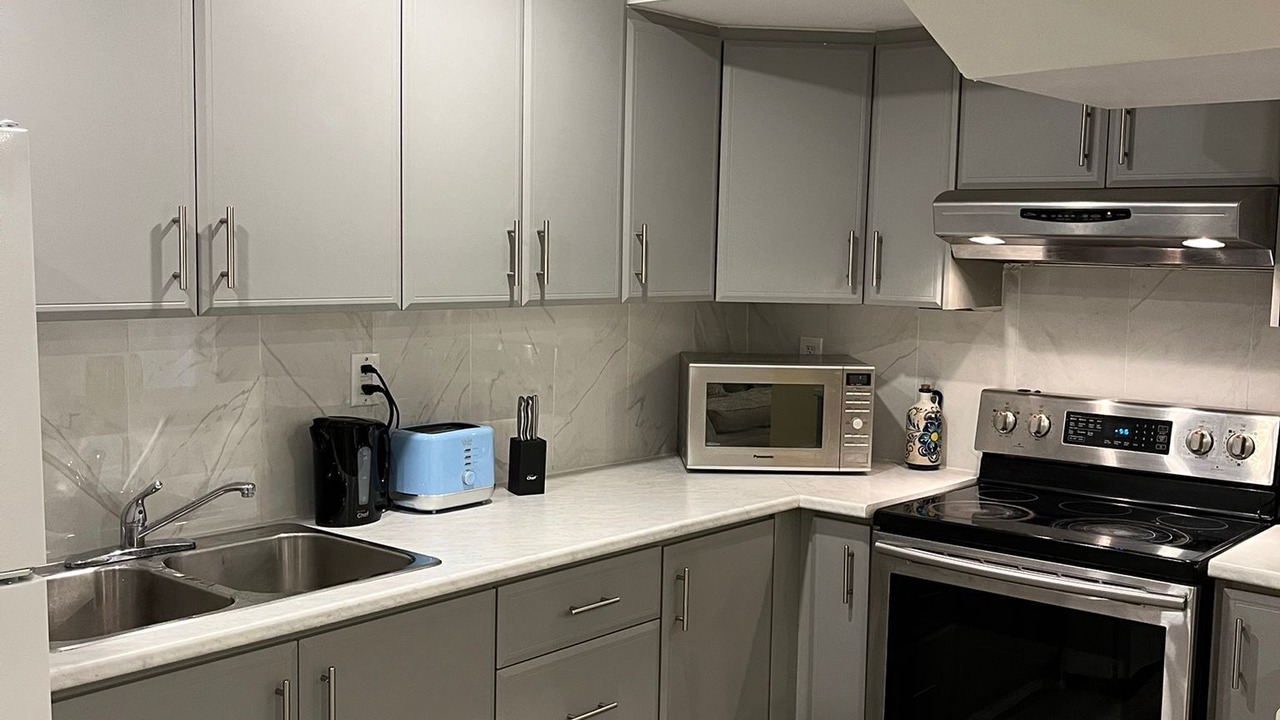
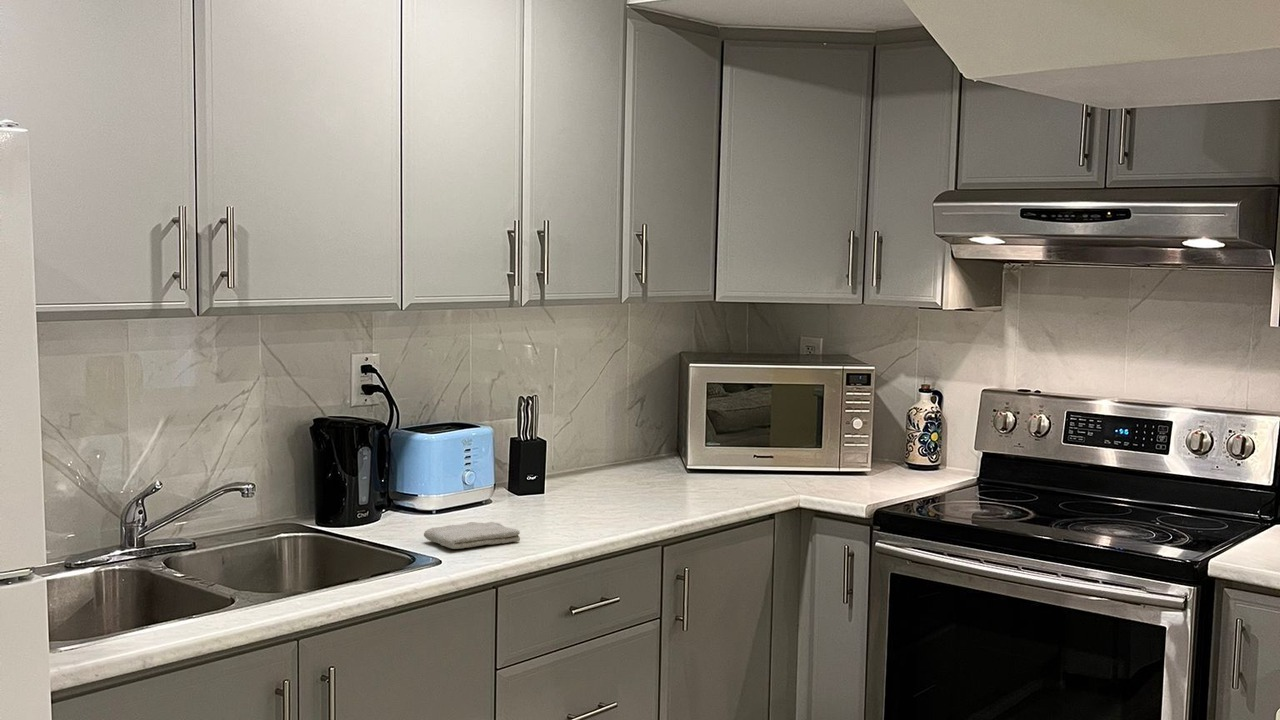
+ washcloth (473, 534)
